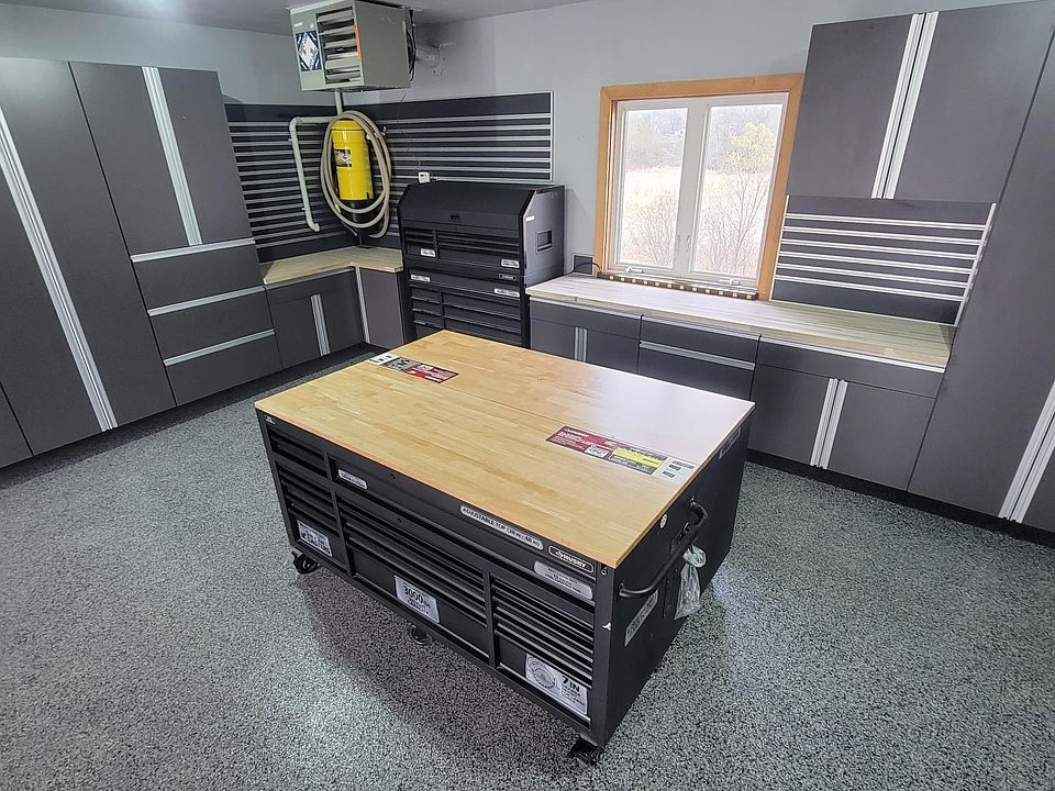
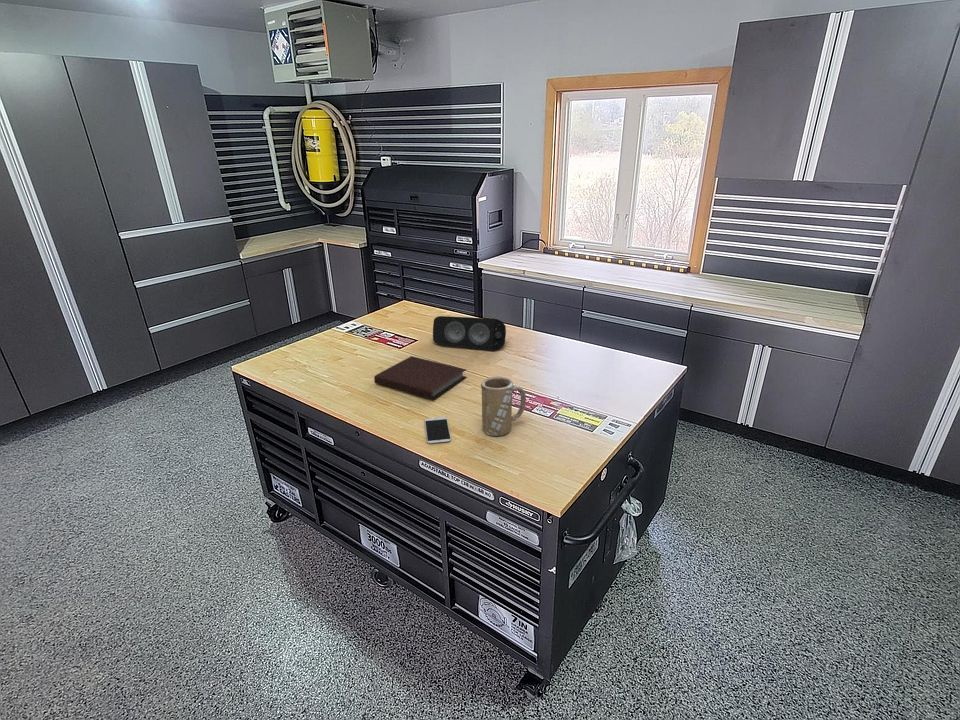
+ speaker (469, 328)
+ notebook (421, 376)
+ mug (501, 403)
+ smartphone (437, 429)
